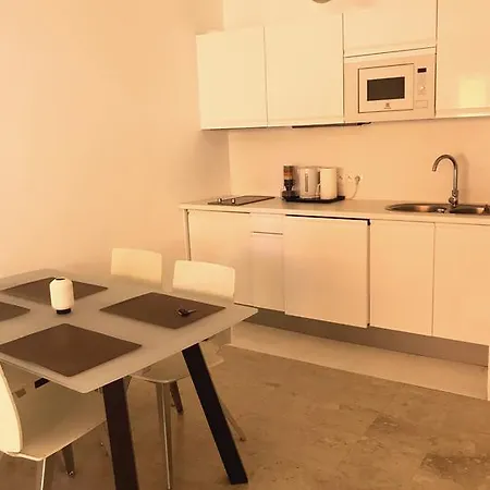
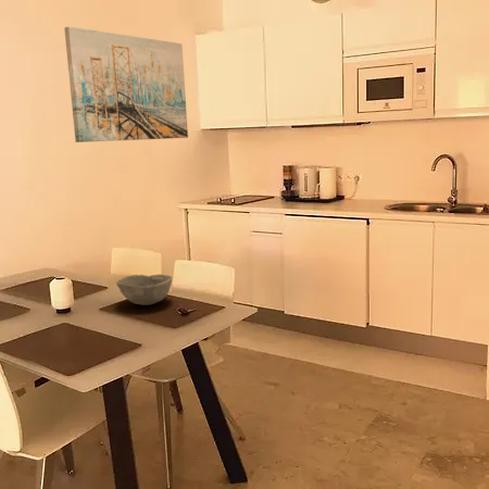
+ bowl (146, 290)
+ wall art (133, 88)
